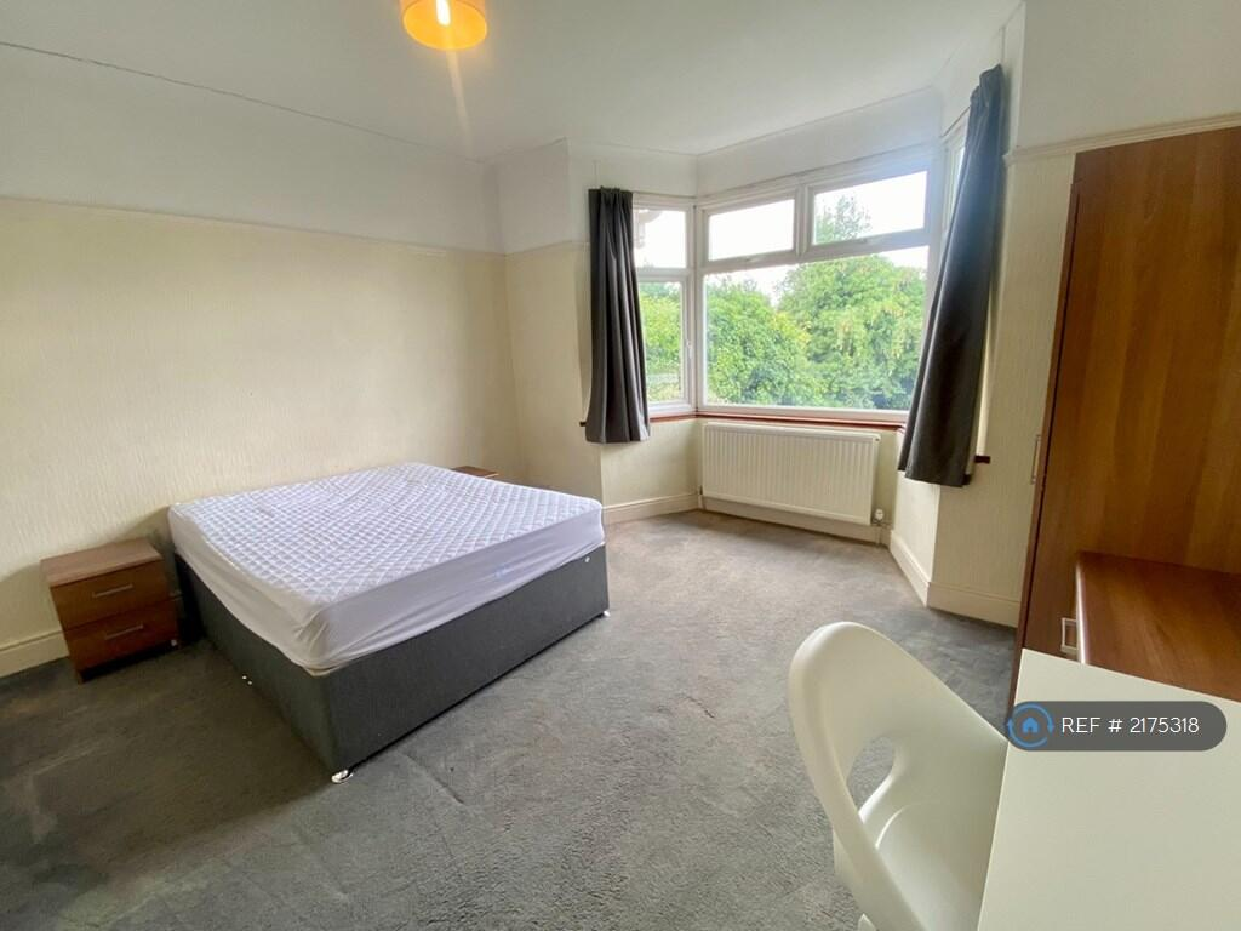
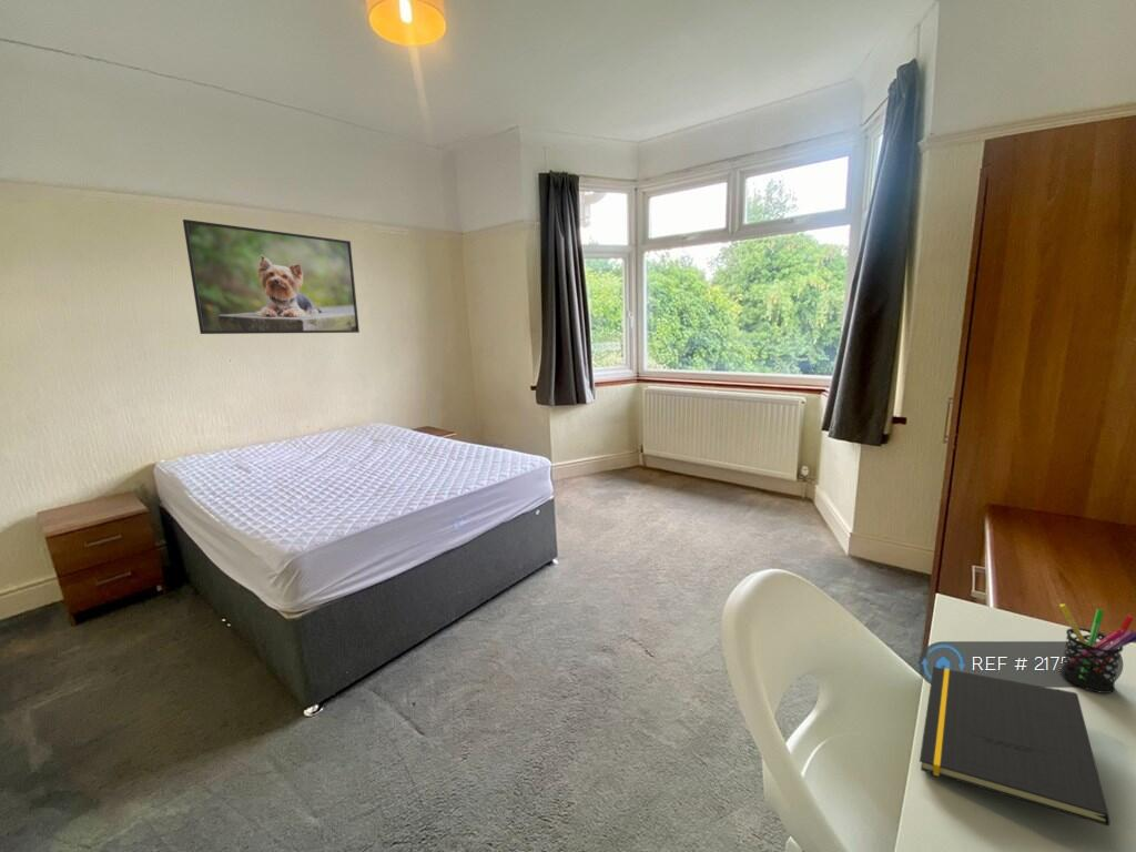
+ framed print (282, 283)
+ pen holder (1096, 643)
+ notepad (1002, 729)
